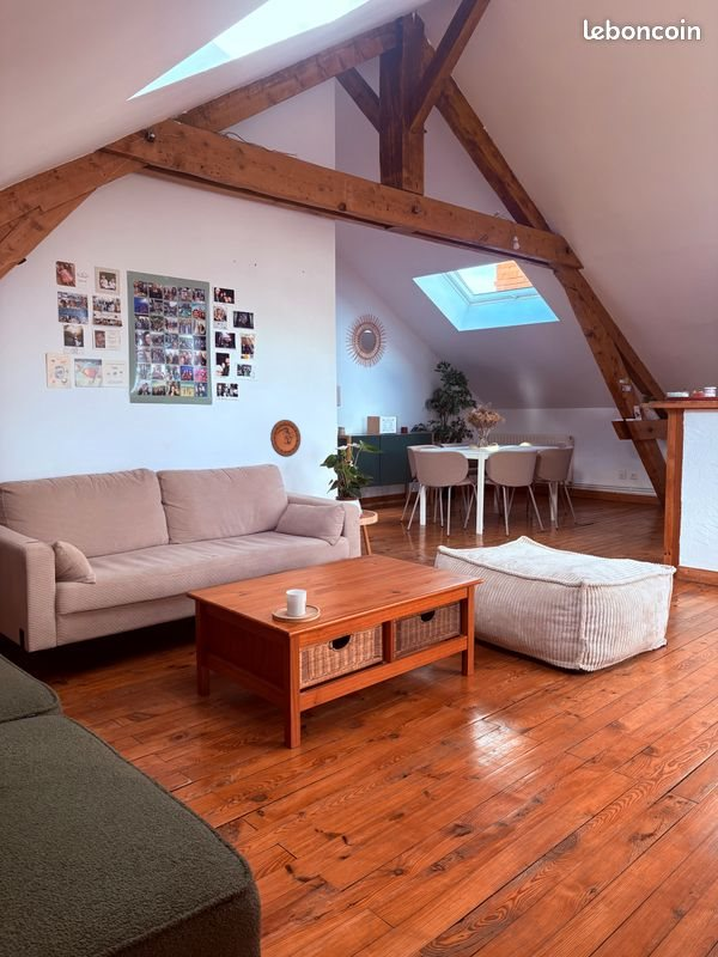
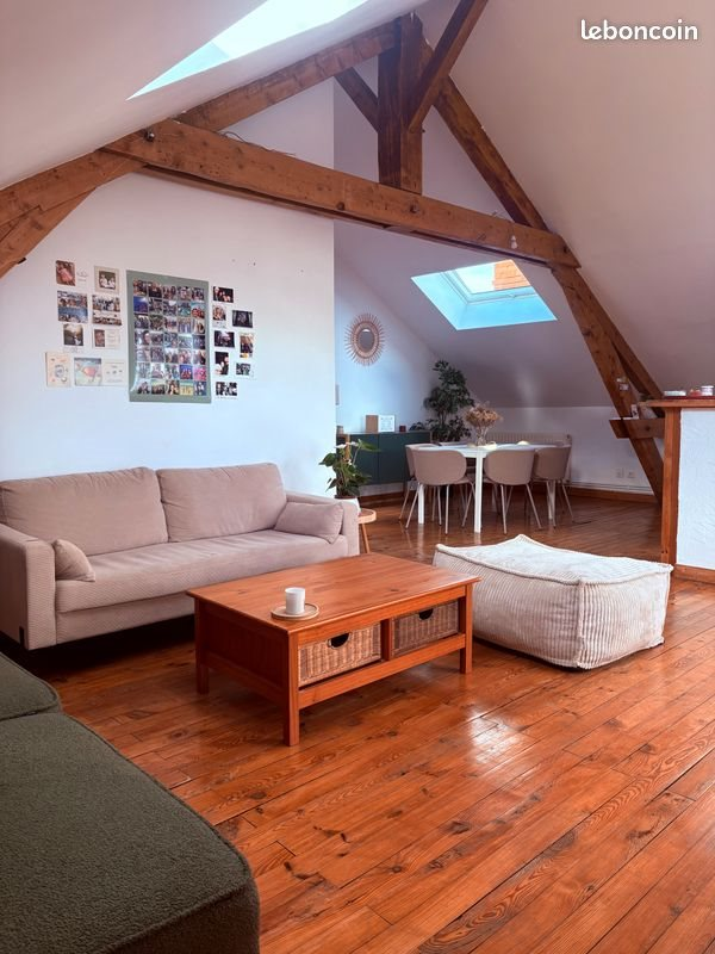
- decorative plate (285, 438)
